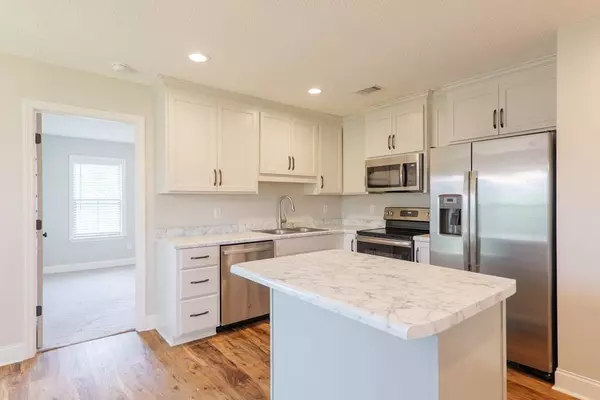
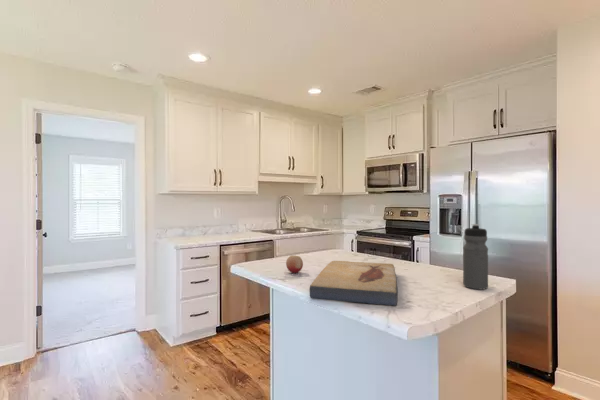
+ fruit (294, 263)
+ fish fossil (357, 278)
+ water bottle (475, 255)
